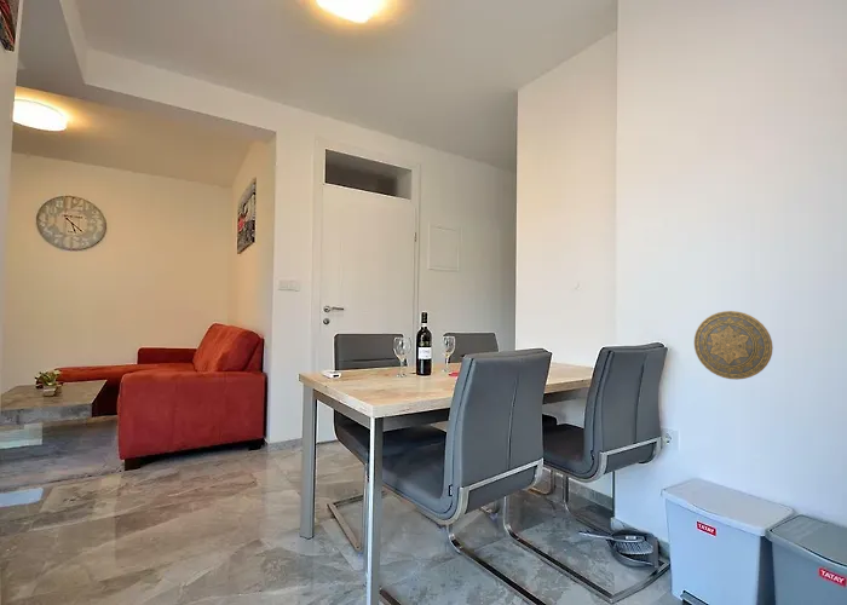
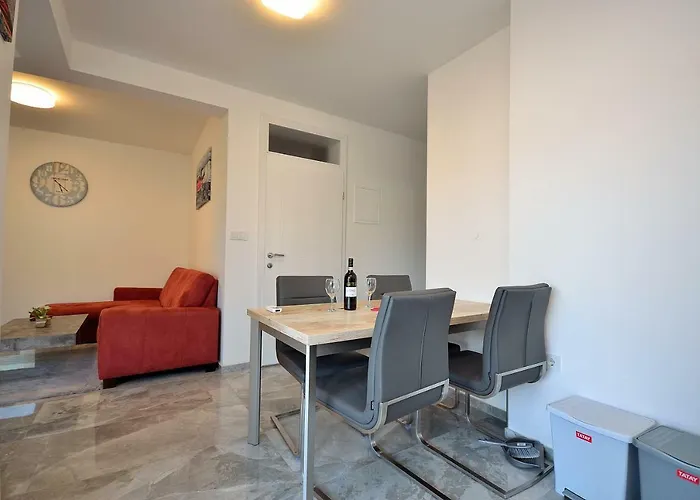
- decorative plate (728, 345)
